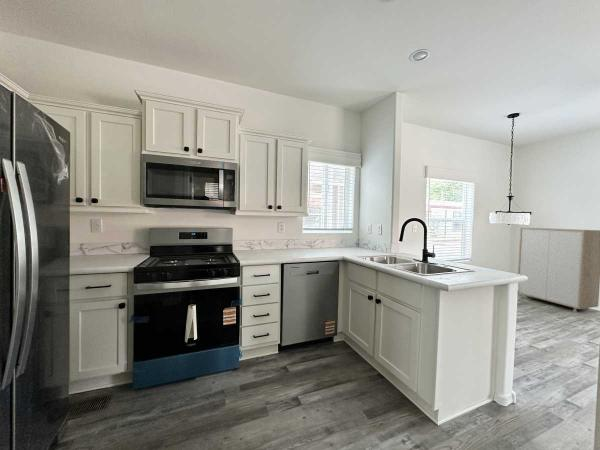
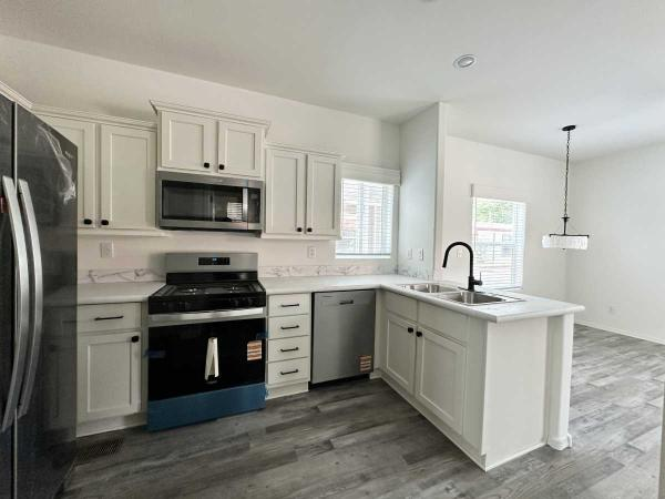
- storage cabinet (556, 266)
